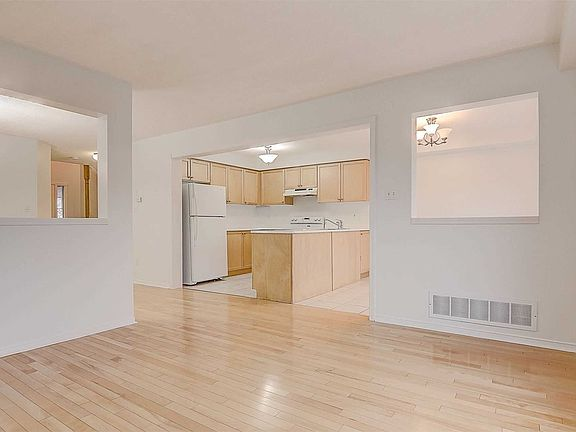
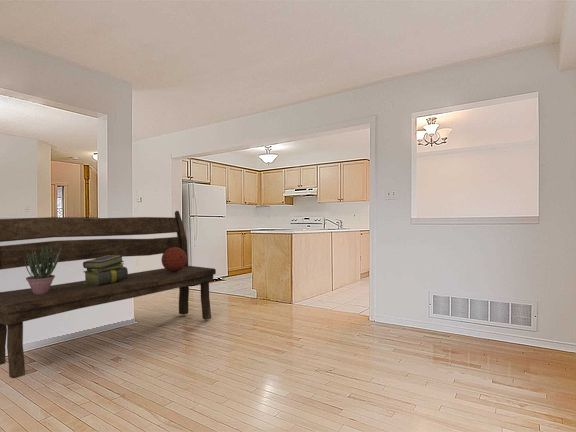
+ basket ball (174, 259)
+ potted plant (42, 267)
+ bench (119, 280)
+ stack of books (105, 269)
